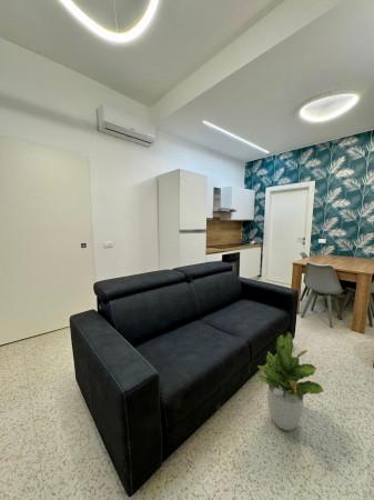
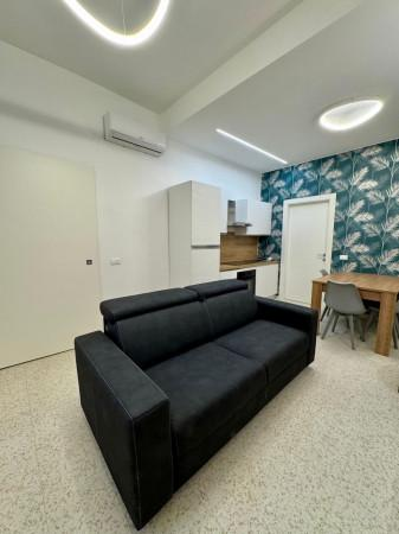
- potted plant (286, 381)
